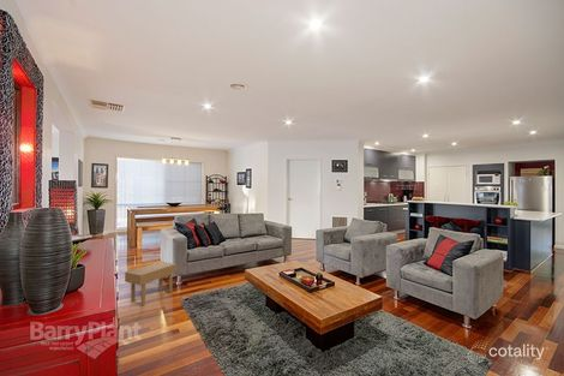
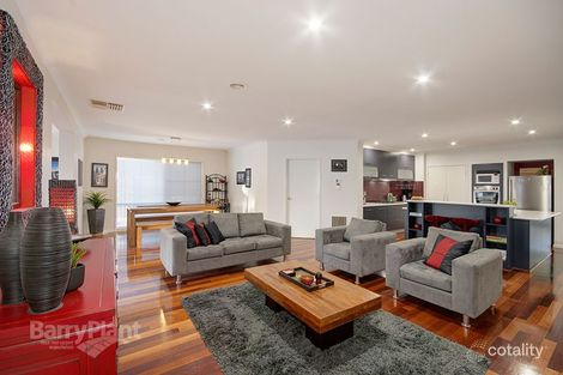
- side table (151, 280)
